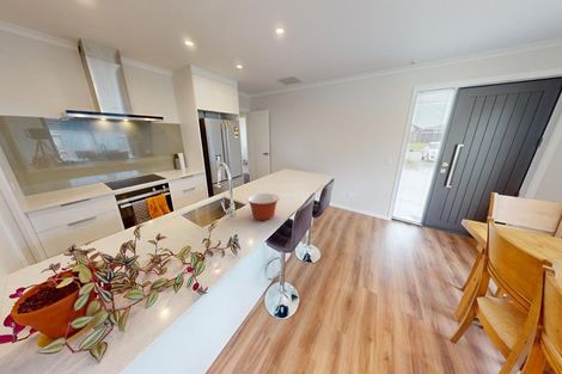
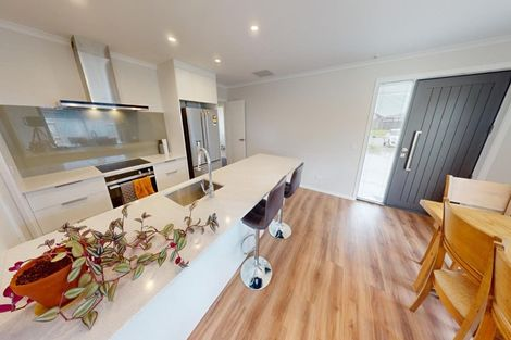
- mixing bowl (263, 207)
